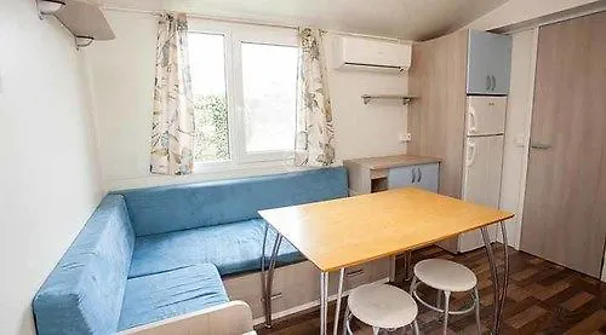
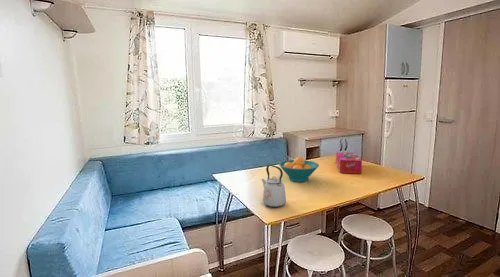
+ fruit bowl (298, 168)
+ tissue box (347, 162)
+ kettle (271, 184)
